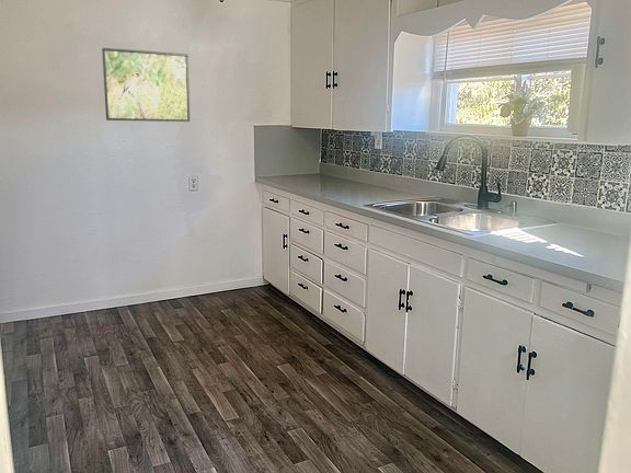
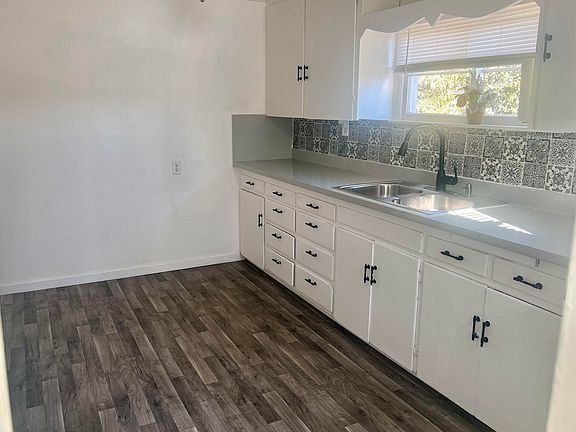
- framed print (148, 86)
